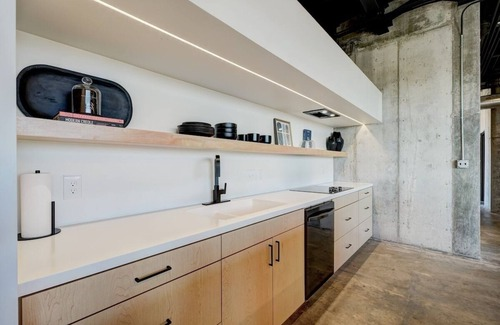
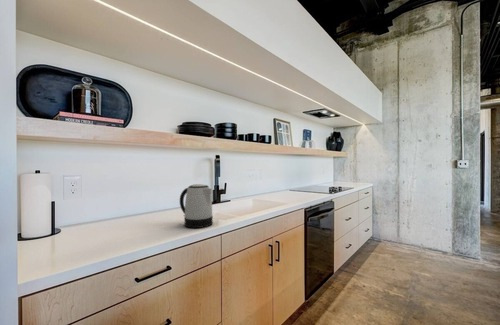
+ kettle (195, 204)
